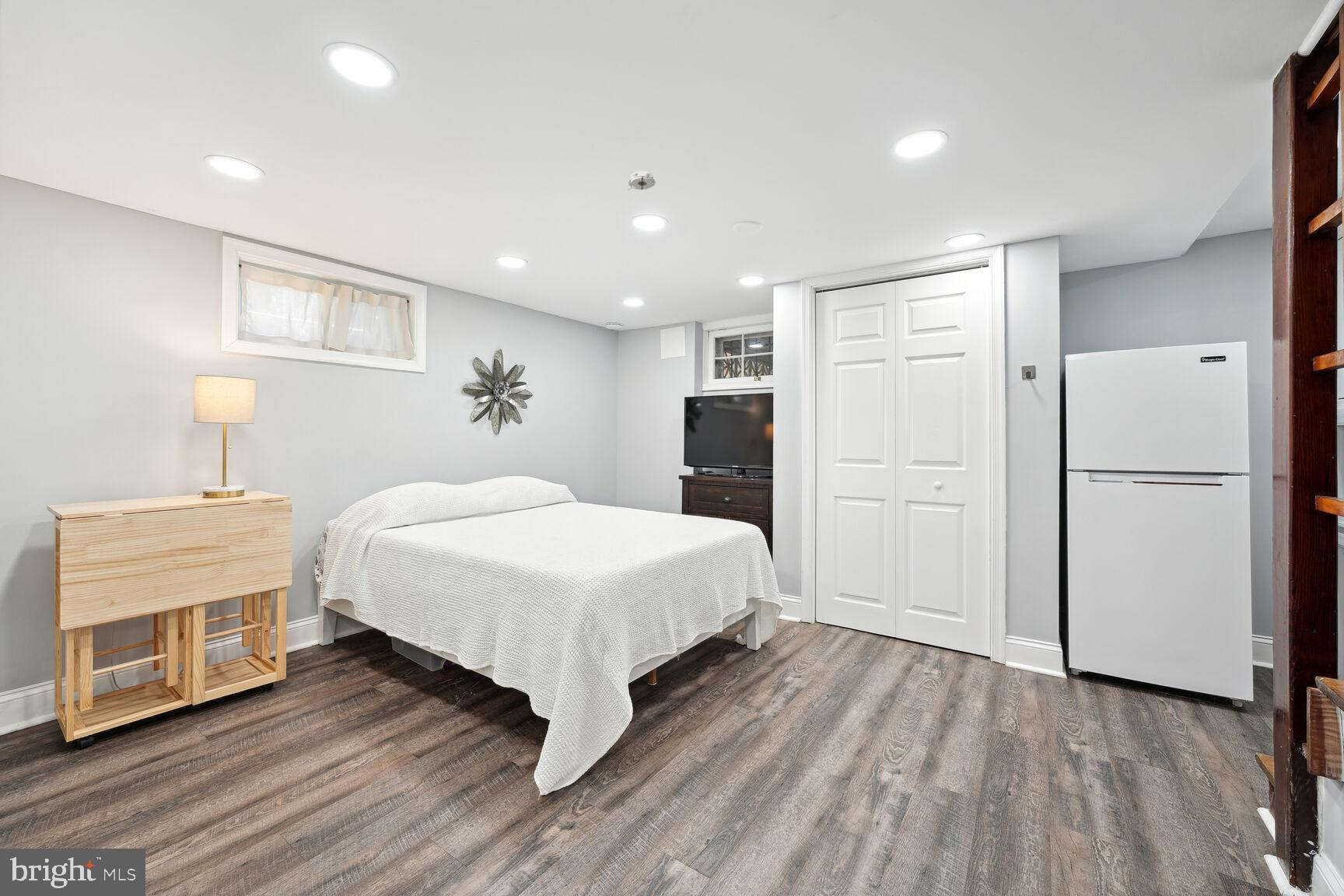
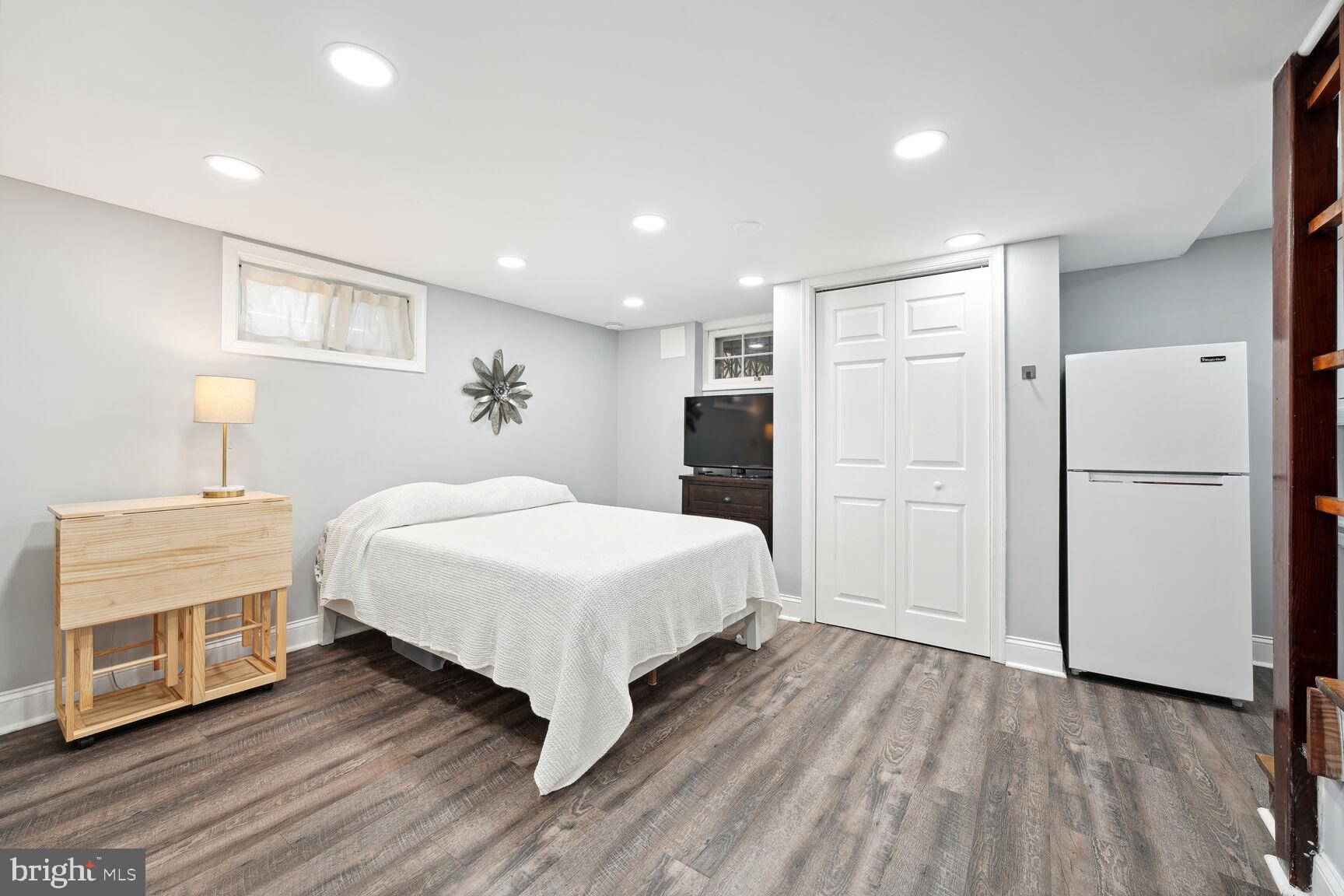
- smoke detector (641, 180)
